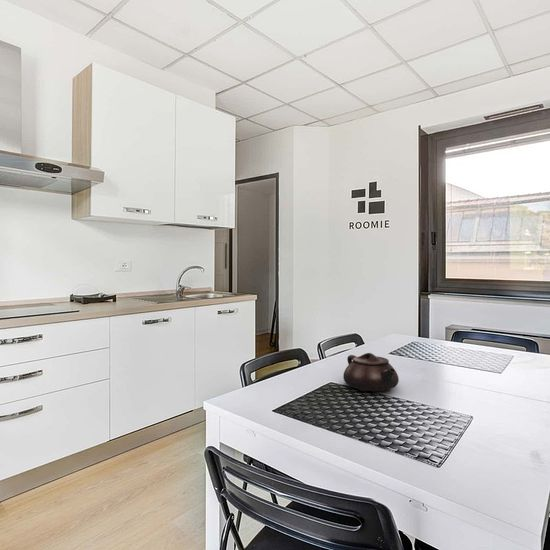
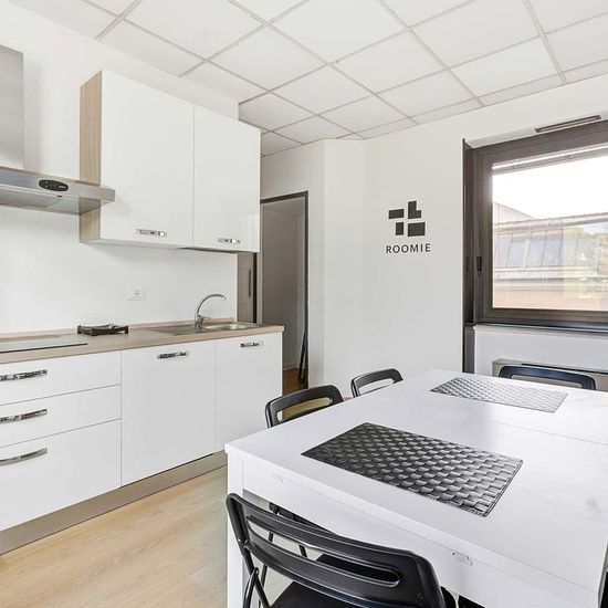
- teapot (370, 369)
